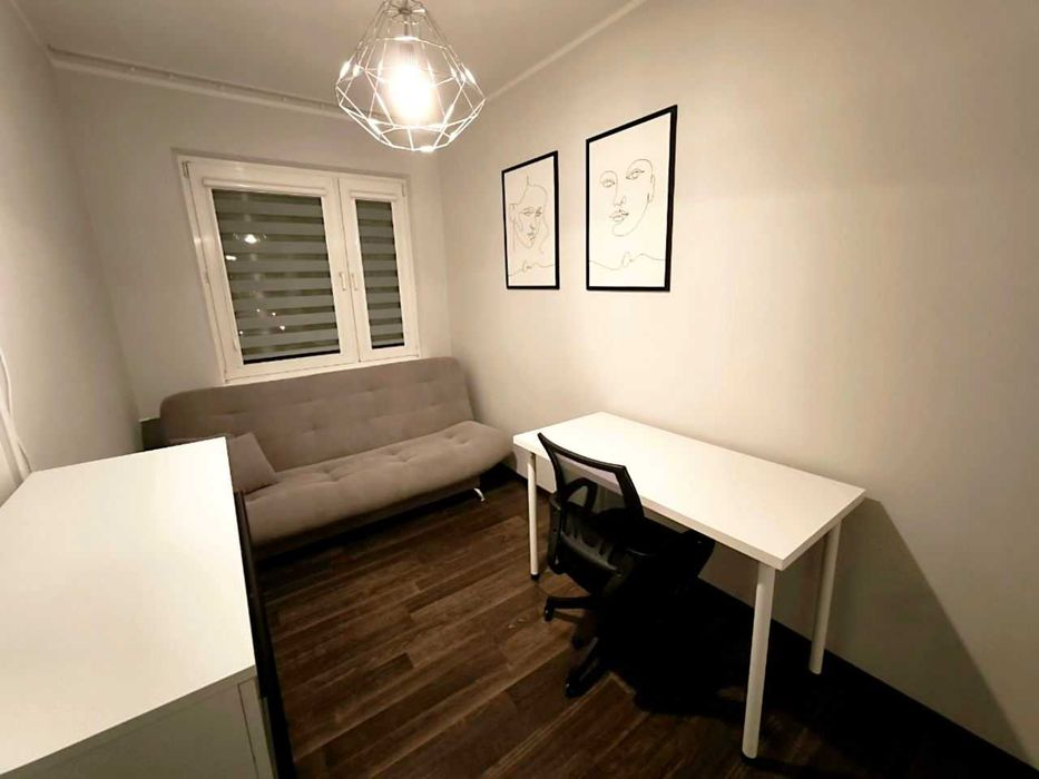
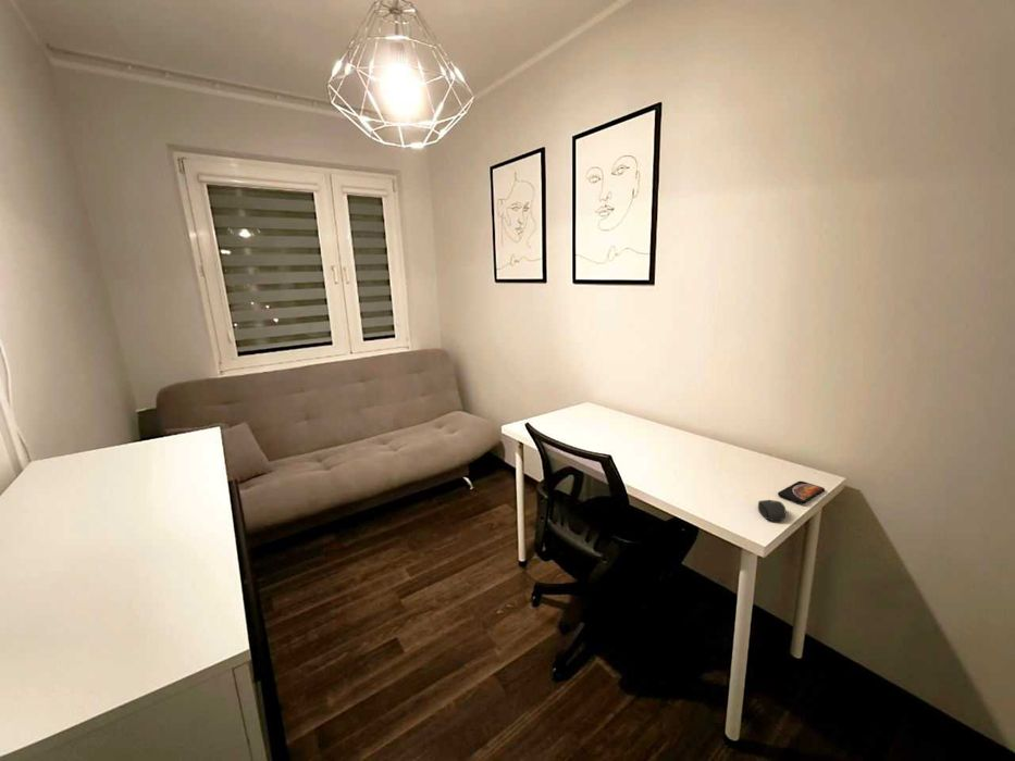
+ smartphone (801, 491)
+ mouse (771, 508)
